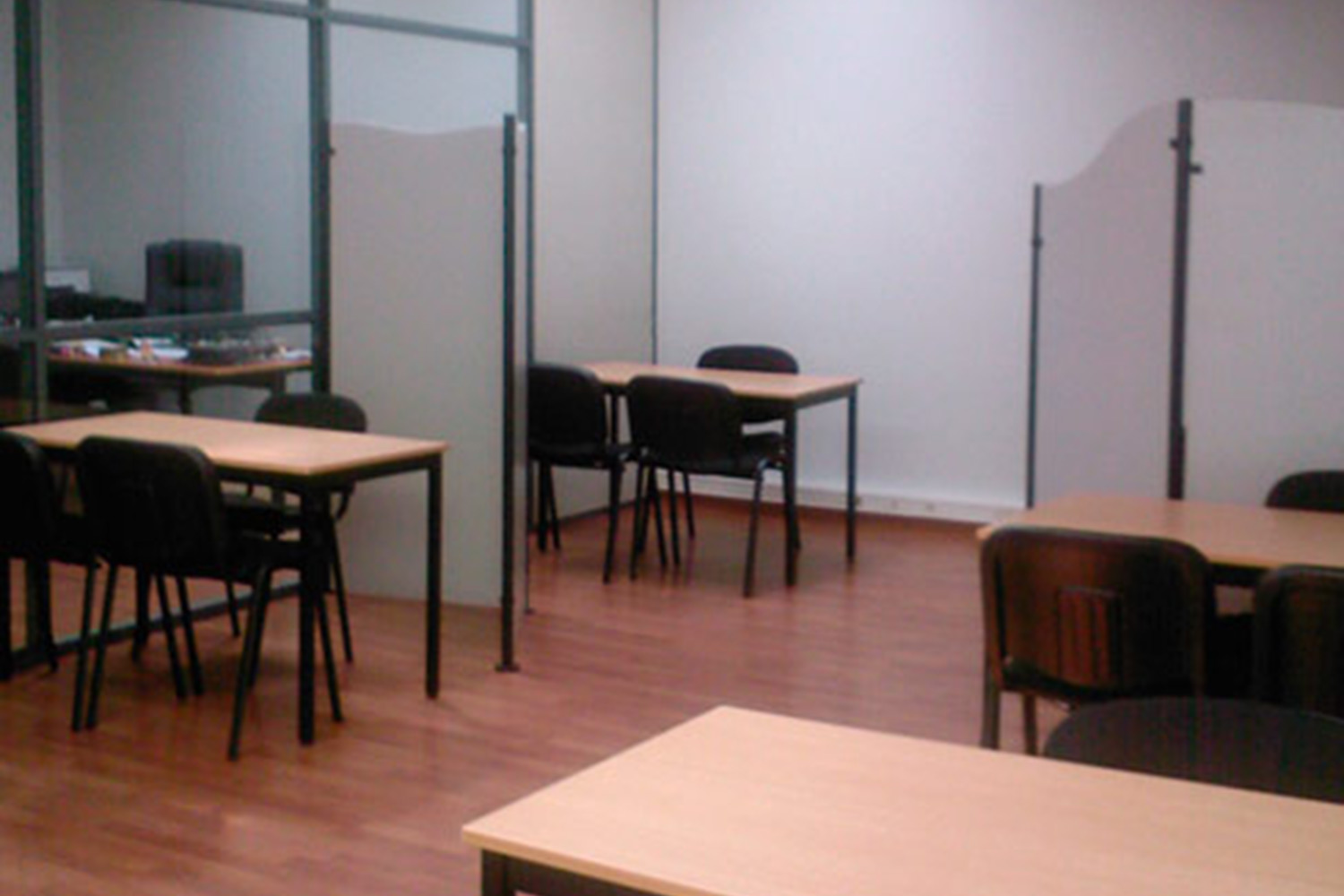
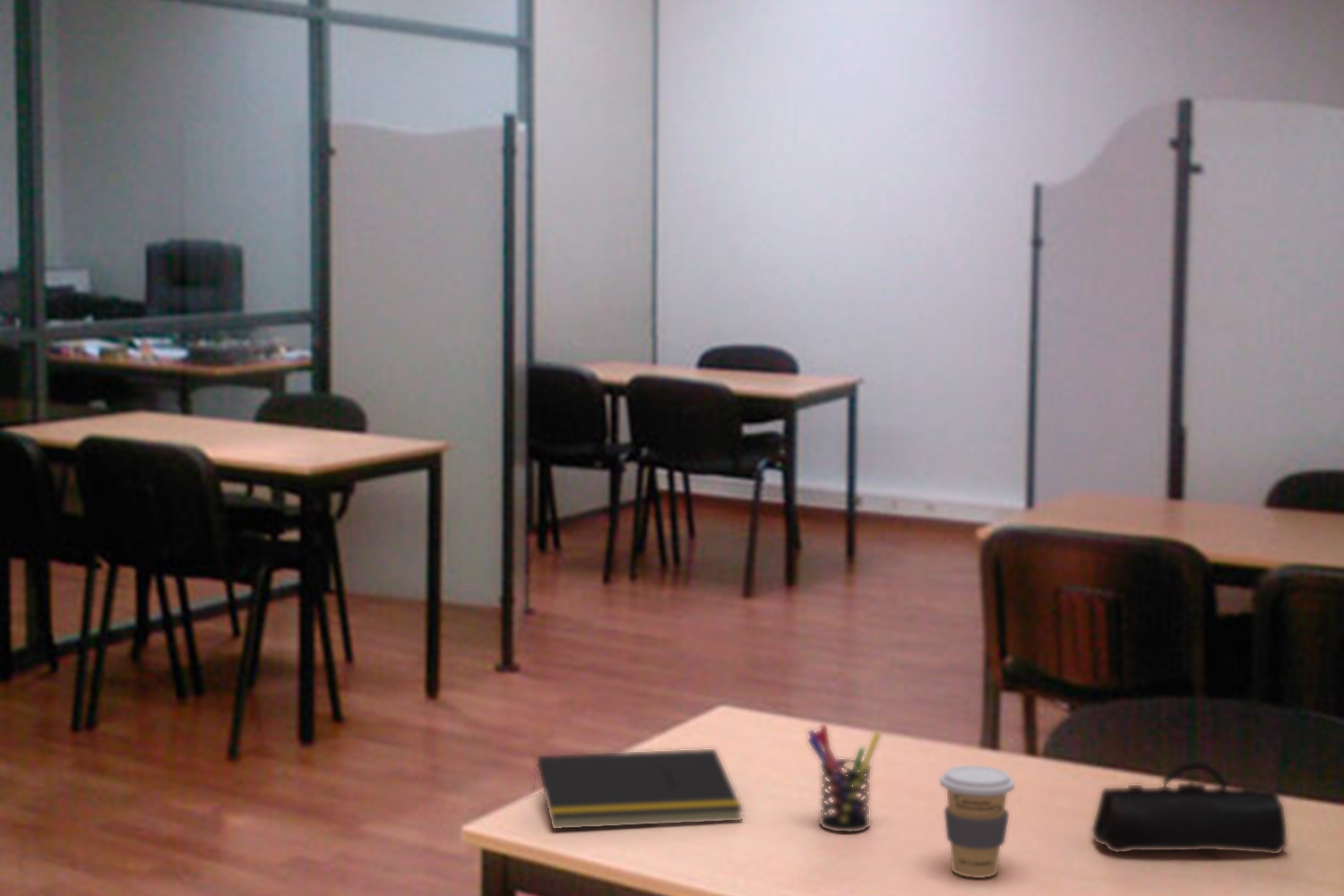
+ coffee cup (976, 822)
+ pencil case (1190, 804)
+ pen holder (845, 775)
+ notepad (637, 787)
